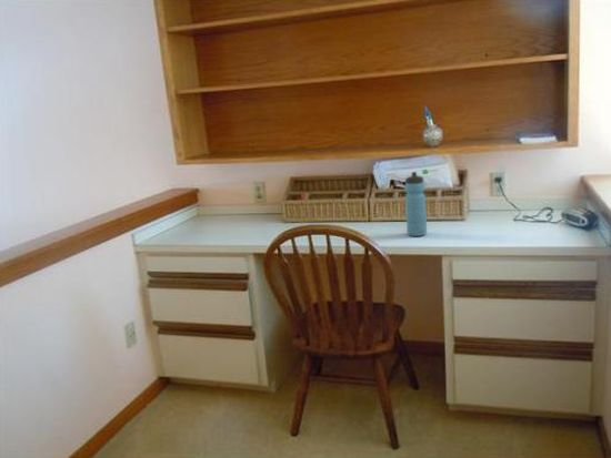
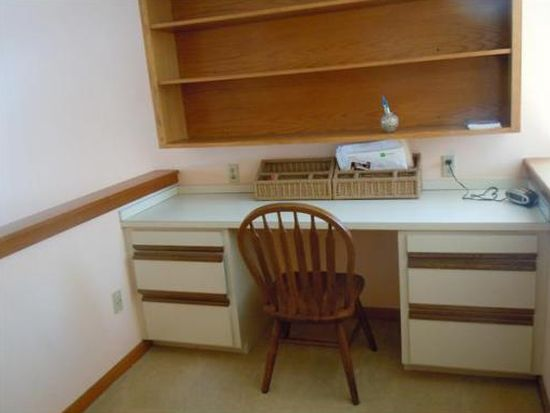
- water bottle (415, 203)
